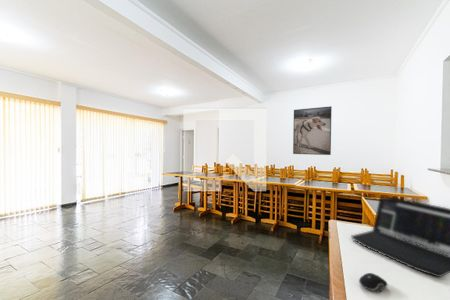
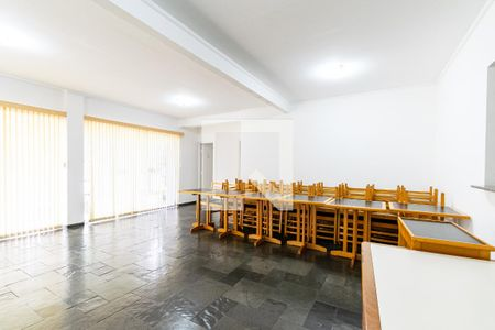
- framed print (311, 131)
- laptop (403, 228)
- computer mouse (372, 280)
